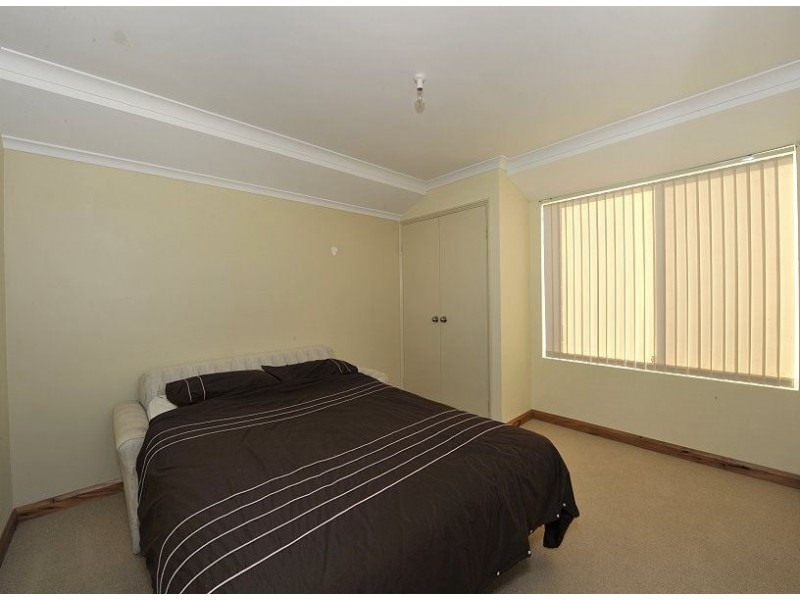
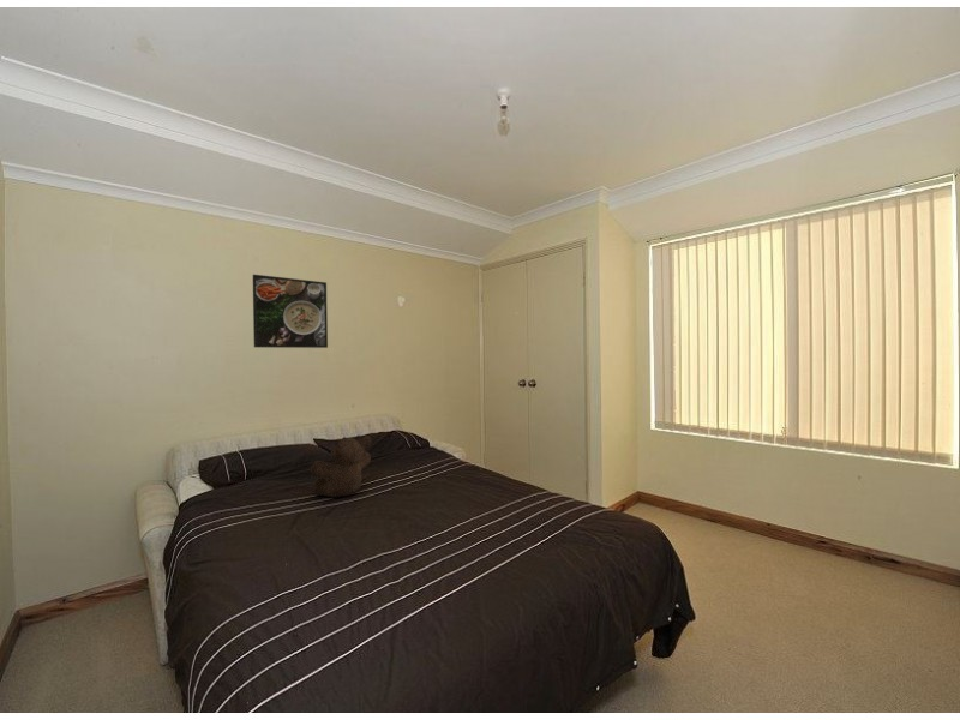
+ teddy bear (343, 464)
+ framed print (292, 312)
